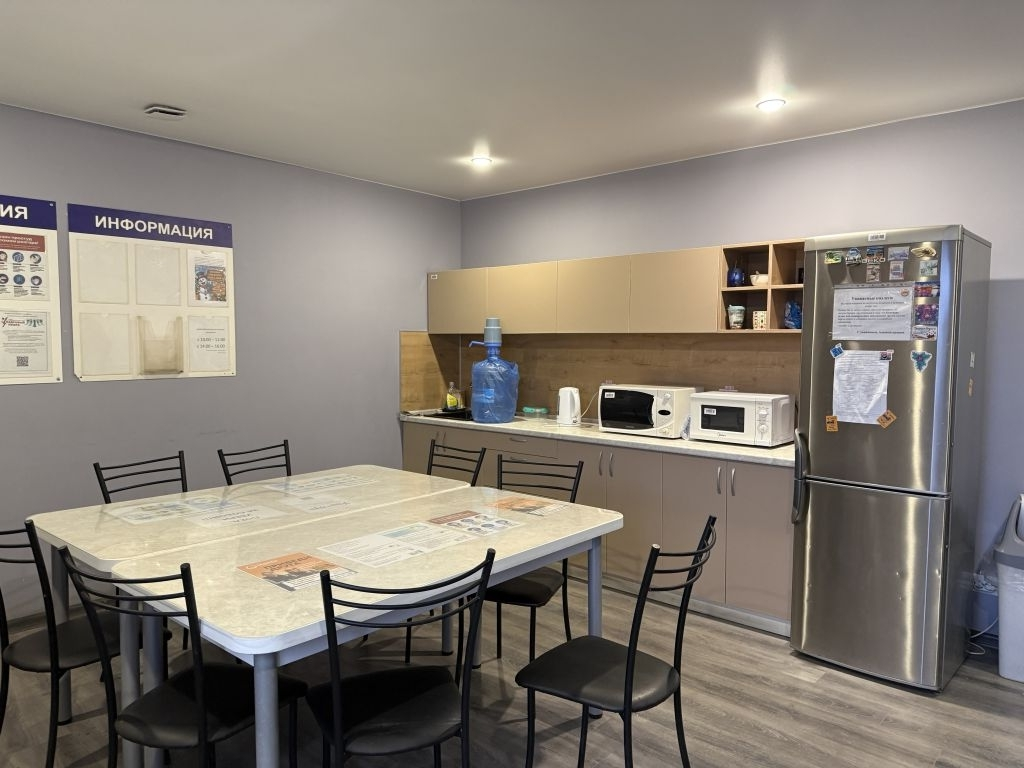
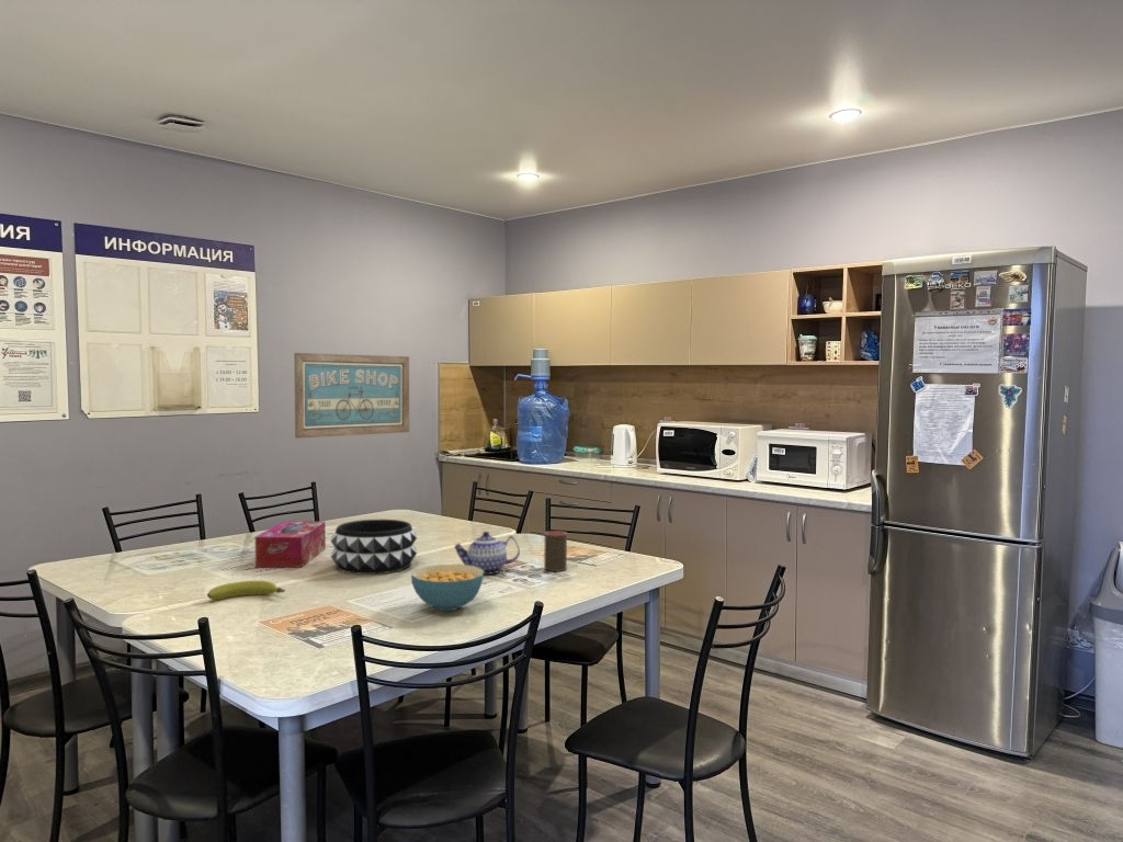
+ decorative bowl (374, 545)
+ tissue box (292, 543)
+ cereal bowl (447, 590)
+ teapot (487, 550)
+ wall art (355, 395)
+ fruit (245, 591)
+ cup (555, 550)
